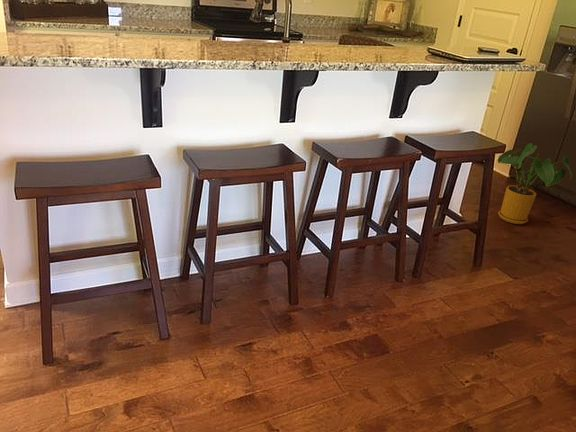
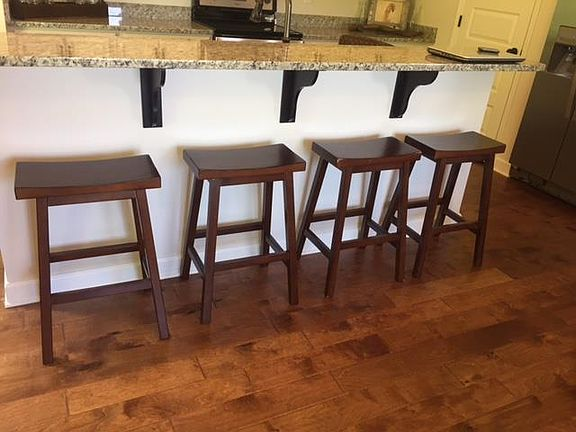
- house plant (527, 184)
